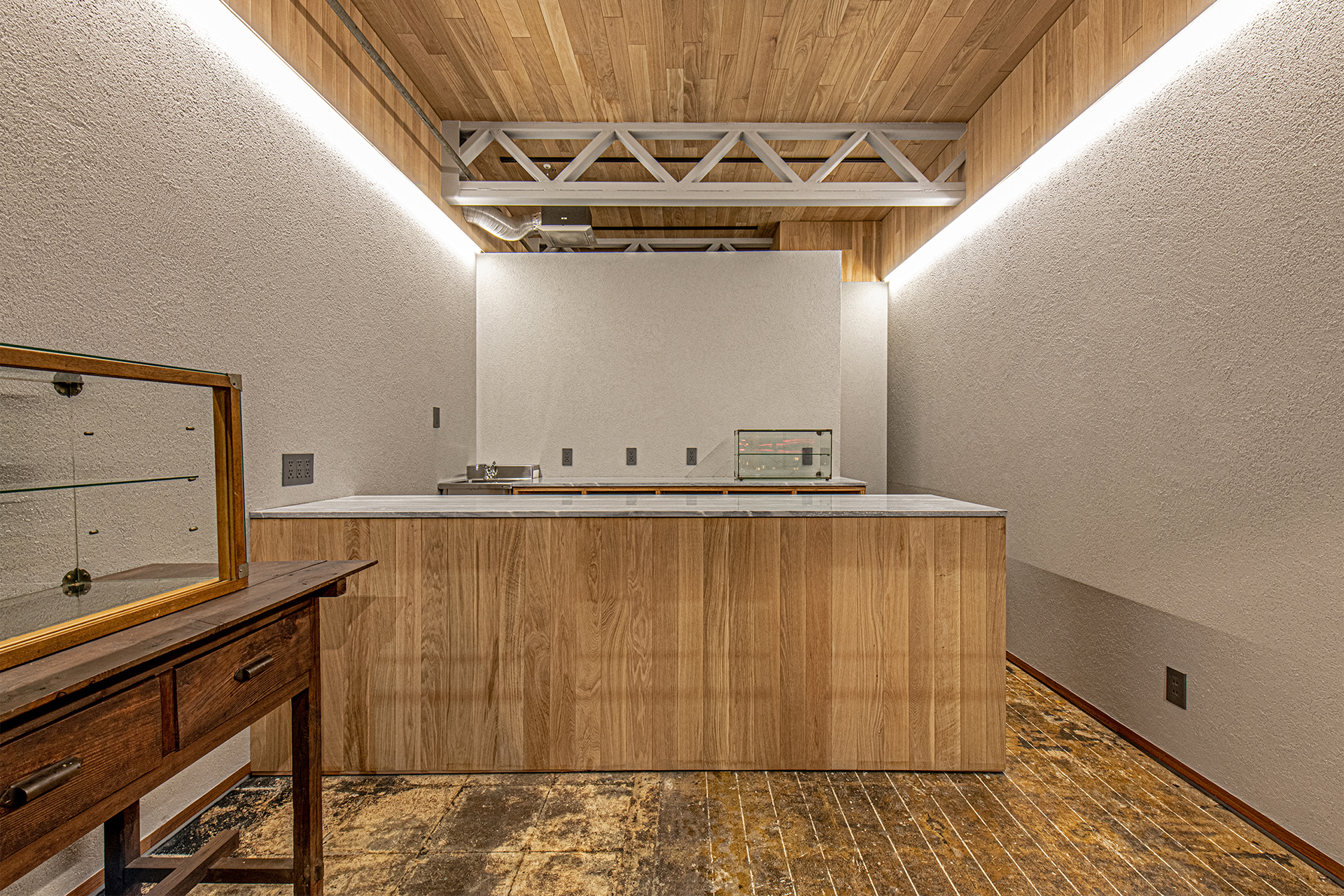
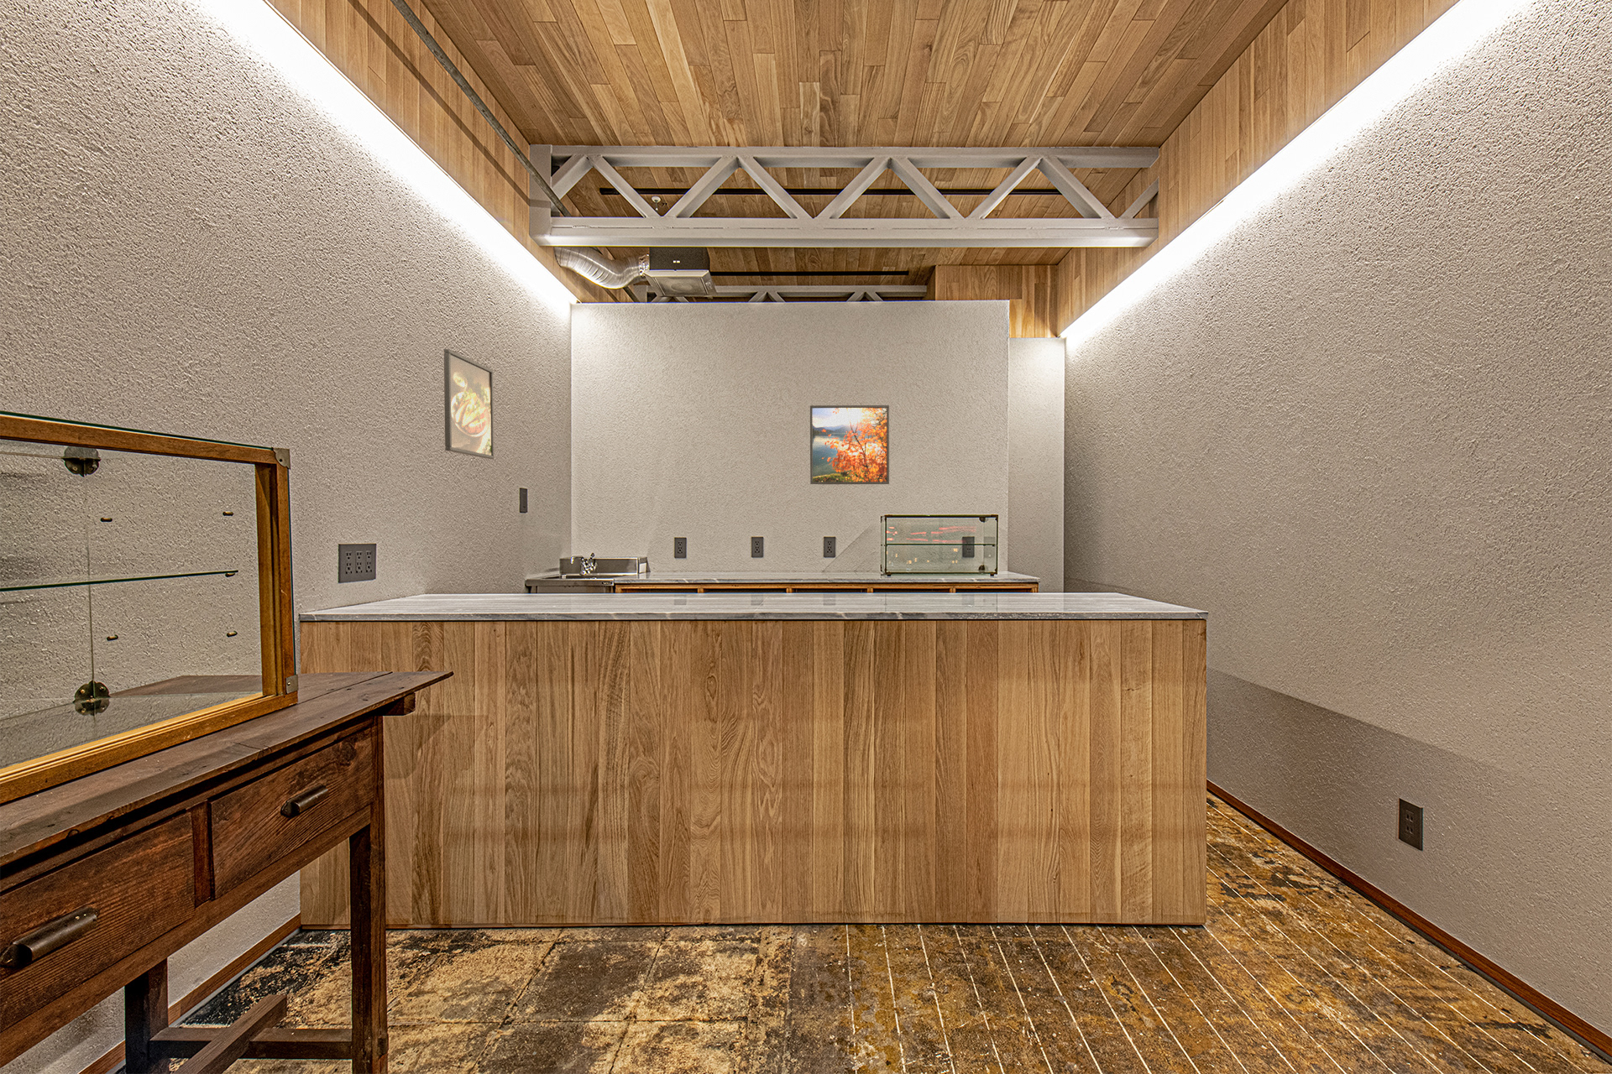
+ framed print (849, 445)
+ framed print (470, 408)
